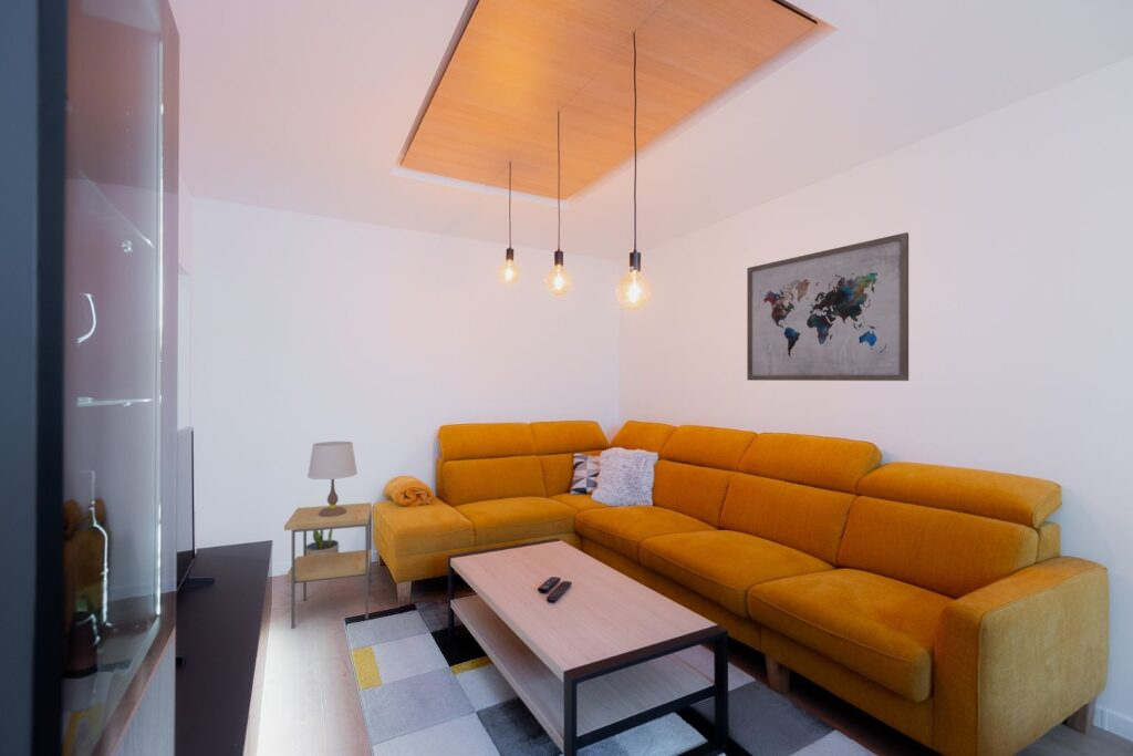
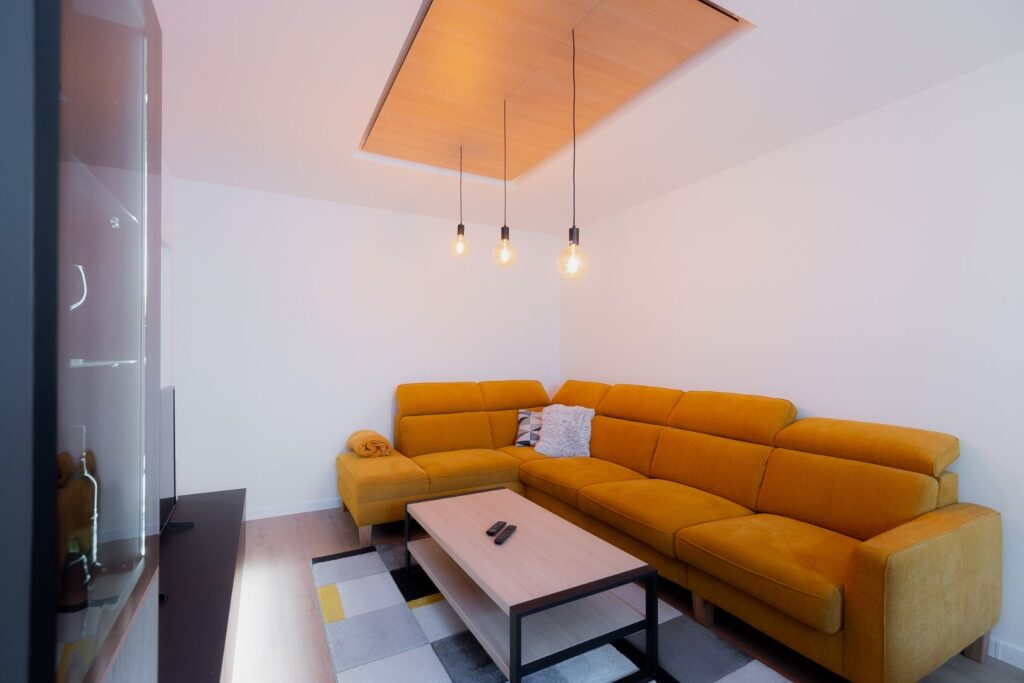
- side table (331, 560)
- potted plant (322, 543)
- table lamp (332, 477)
- wall art (817, 317)
